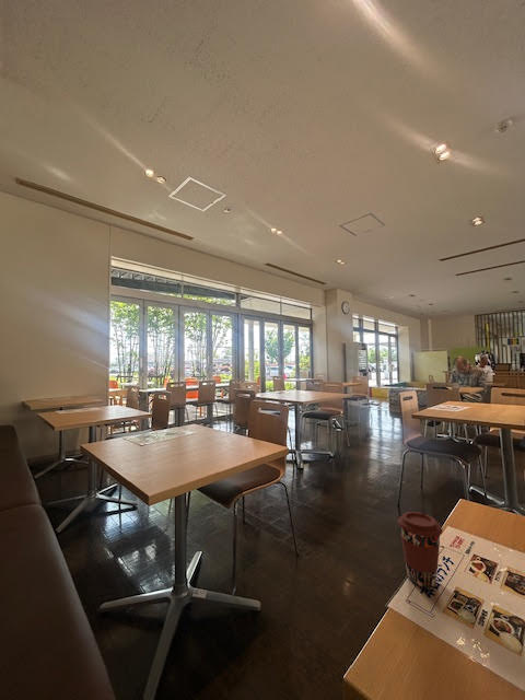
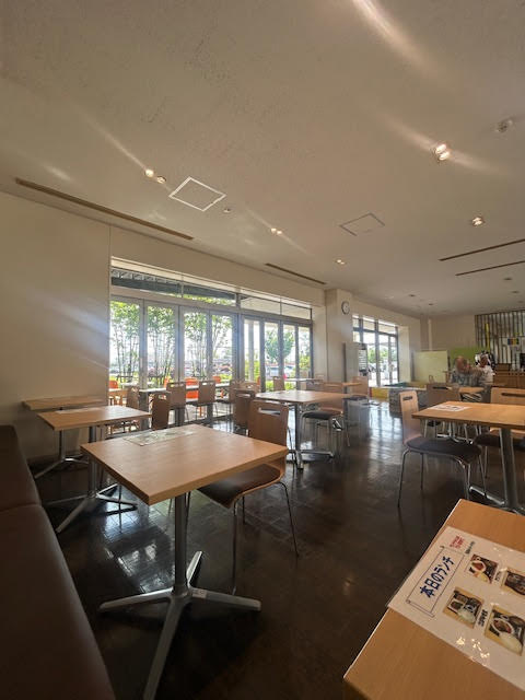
- coffee cup (420, 548)
